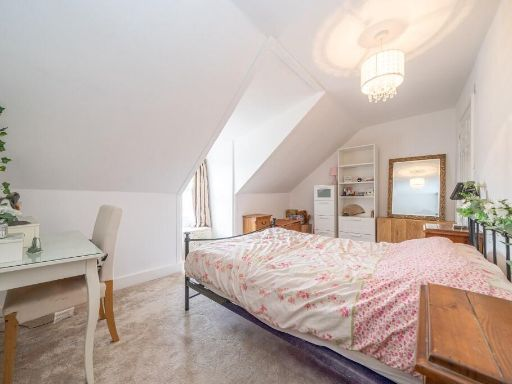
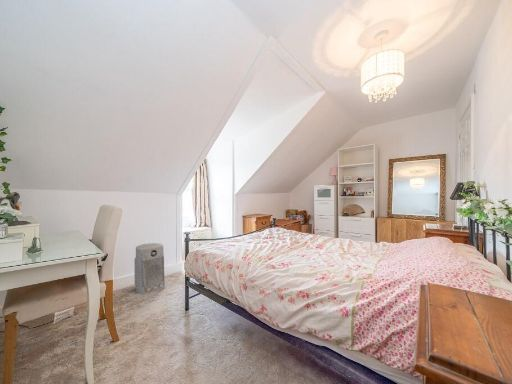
+ air purifier (149, 266)
